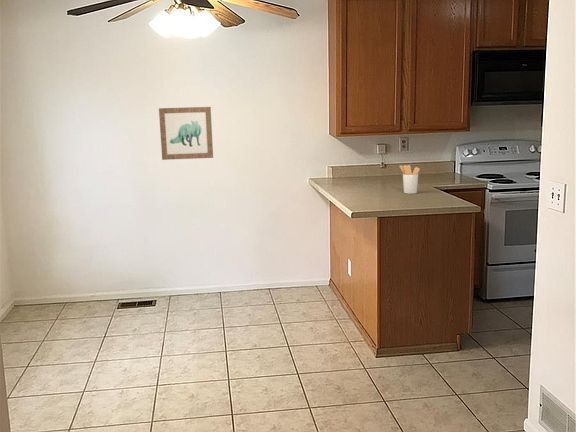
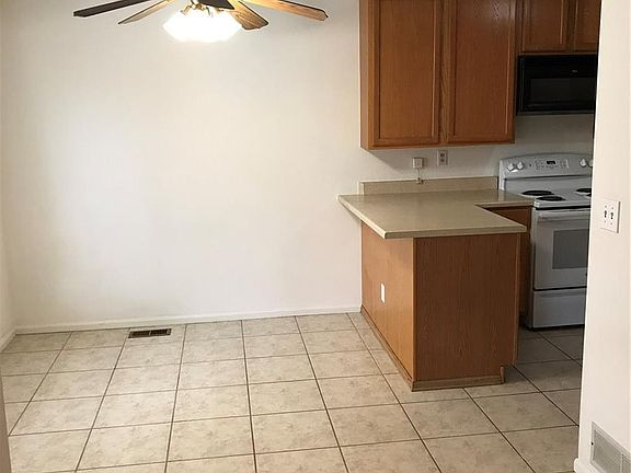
- wall art (186, 133)
- utensil holder (408, 178)
